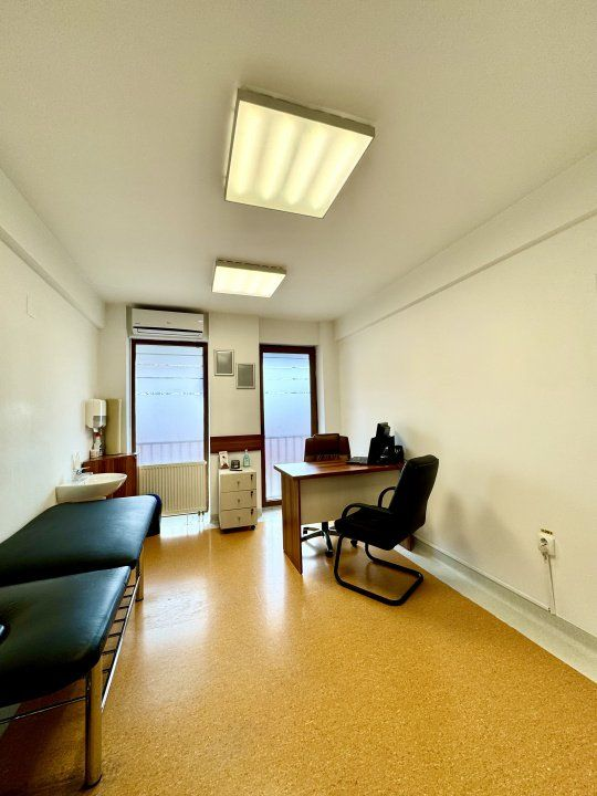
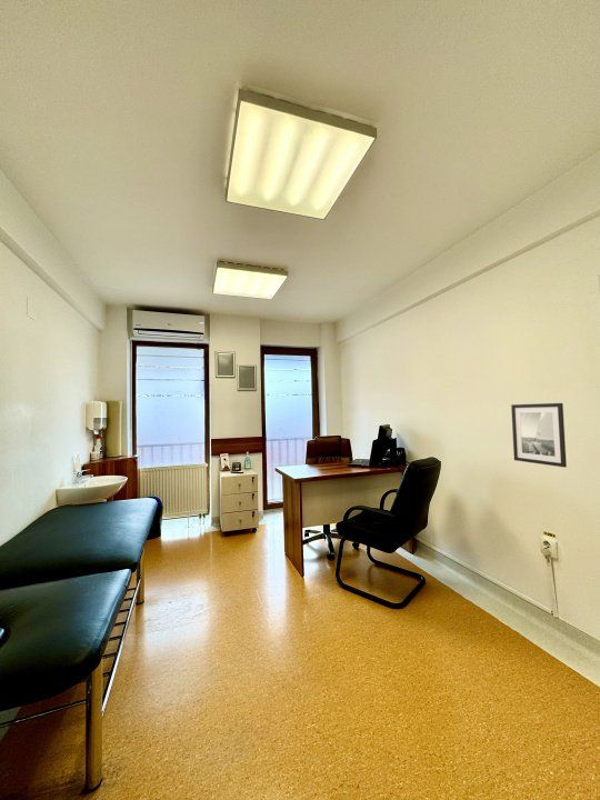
+ wall art (537, 433)
